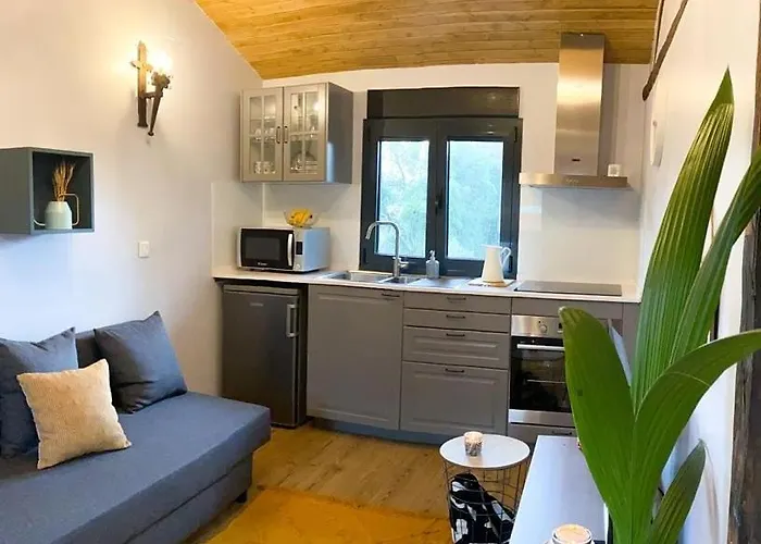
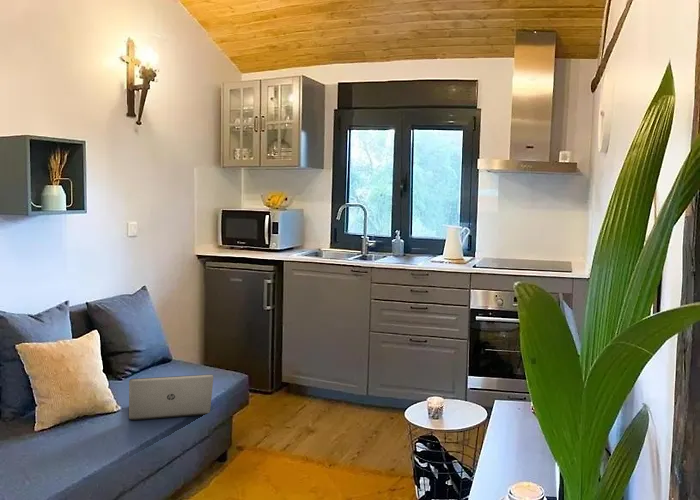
+ laptop (169, 390)
